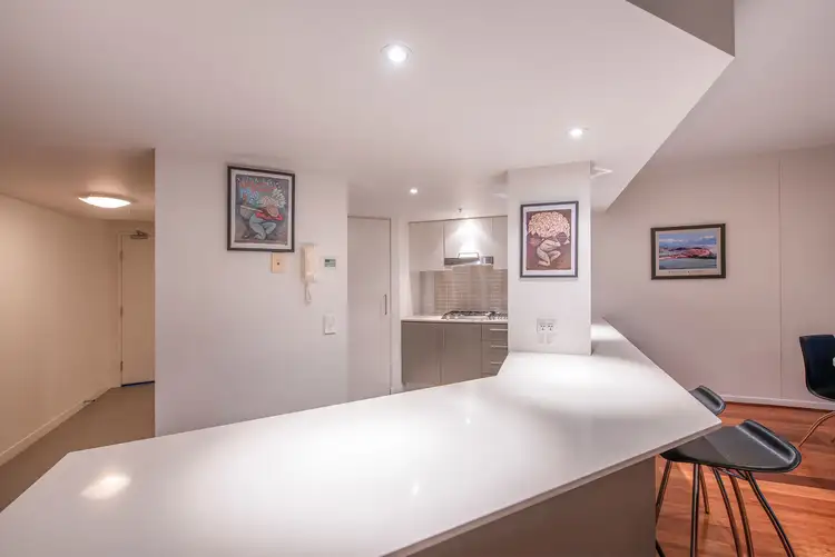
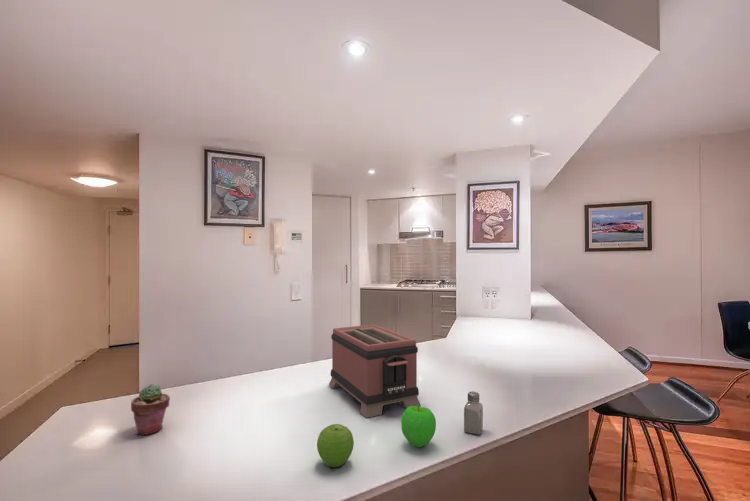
+ potted succulent (150, 407)
+ fruit (335, 445)
+ saltshaker (473, 411)
+ apple (418, 424)
+ toaster (373, 365)
